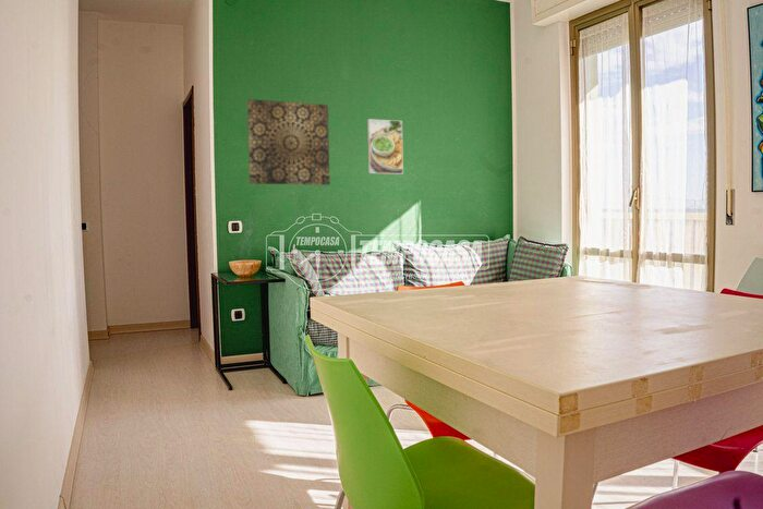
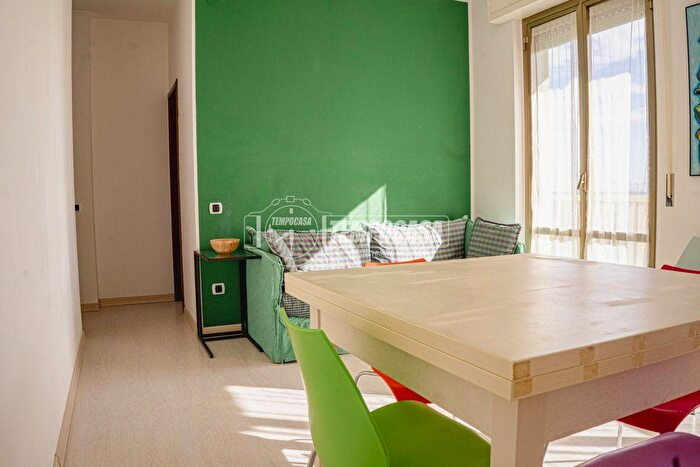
- wall art (289, 143)
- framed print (385, 146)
